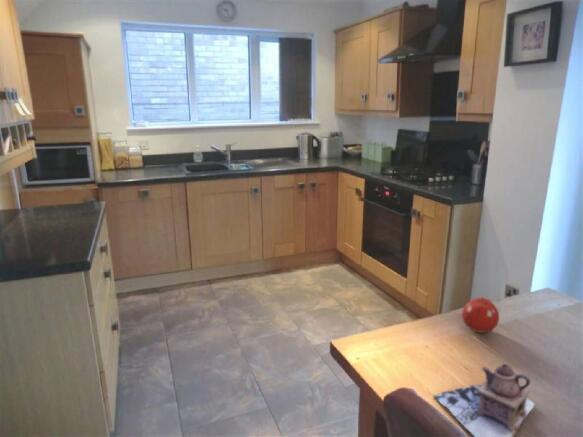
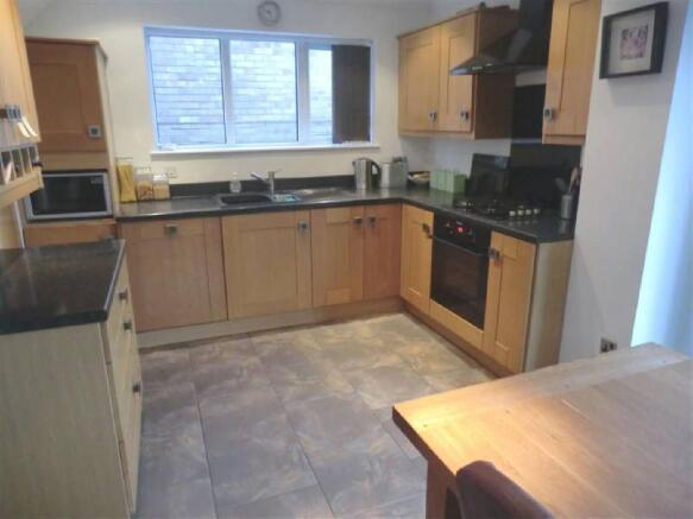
- fruit (480, 313)
- teapot (499, 388)
